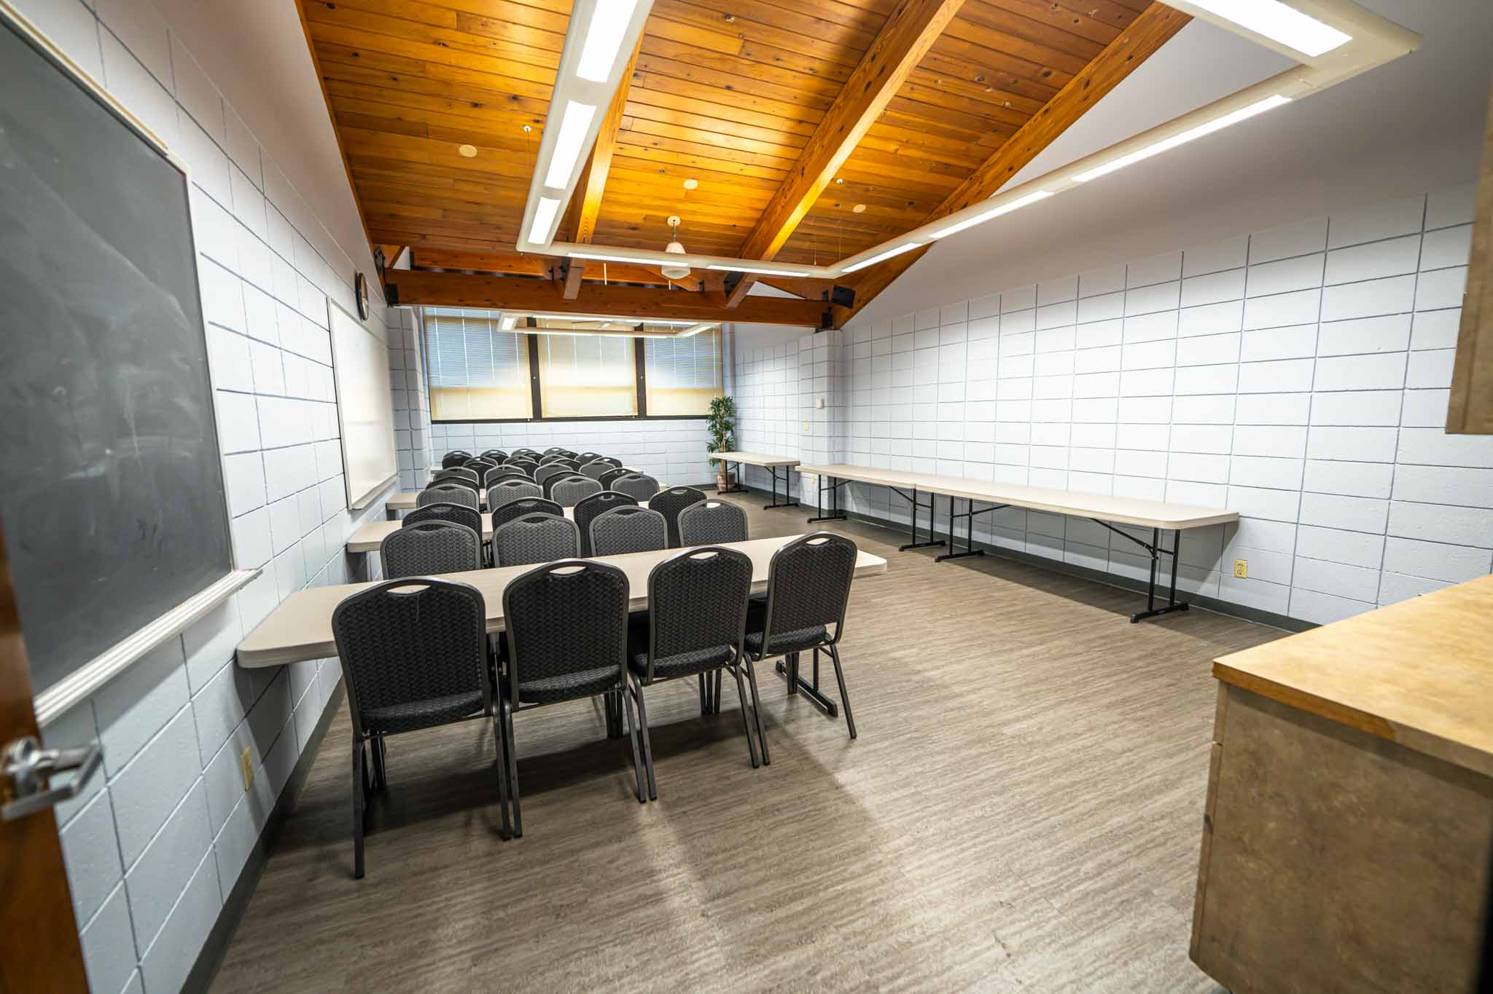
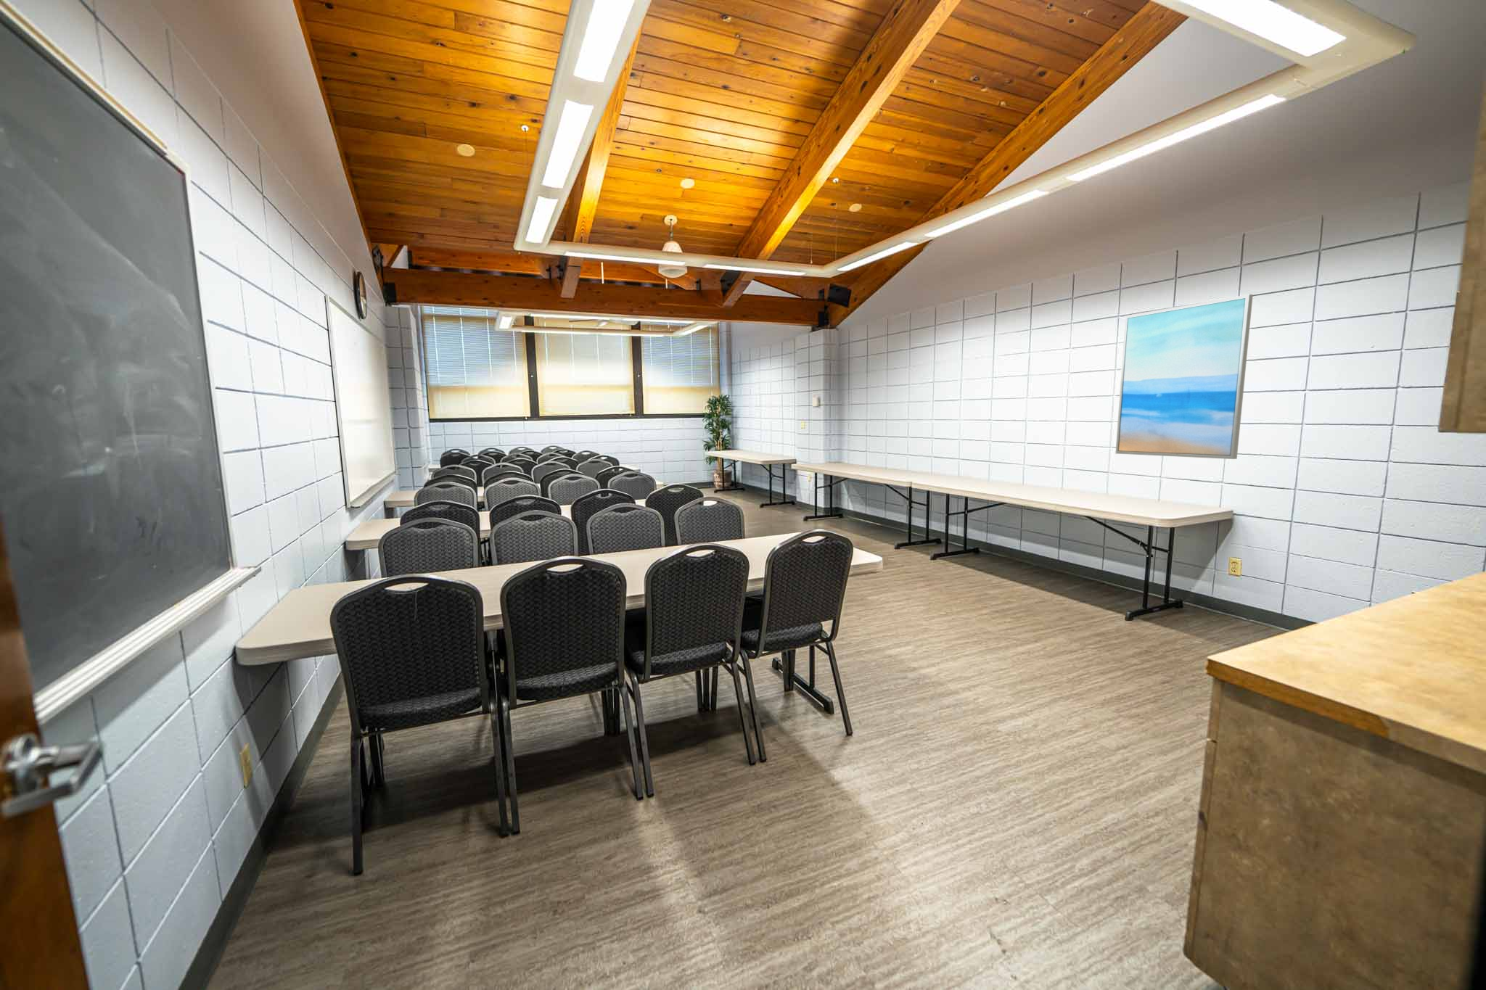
+ wall art (1177, 382)
